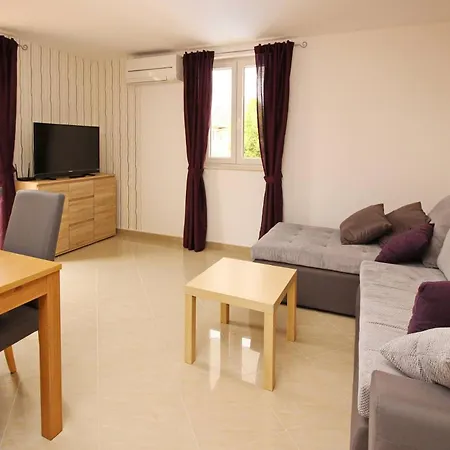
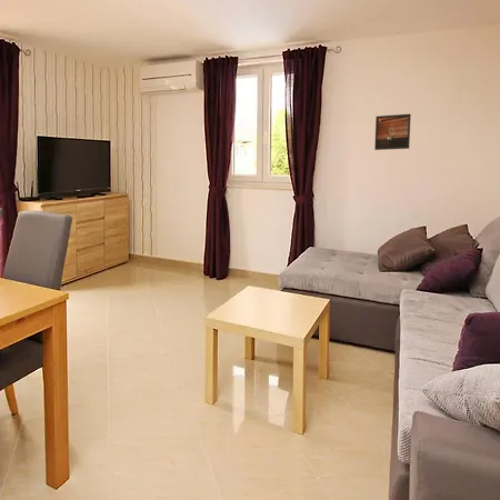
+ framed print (392, 132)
